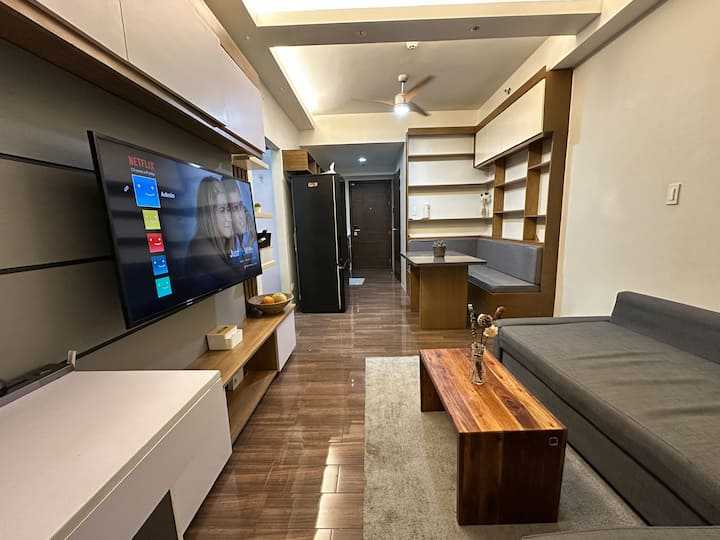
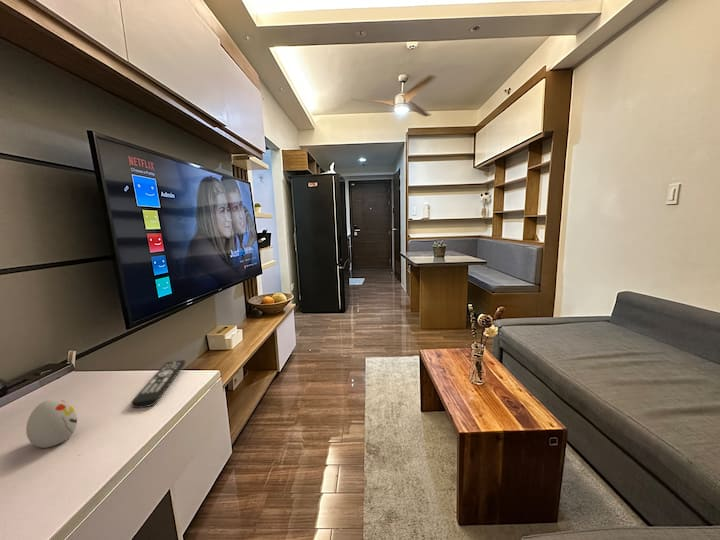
+ decorative egg (51, 420)
+ remote control (161, 381)
